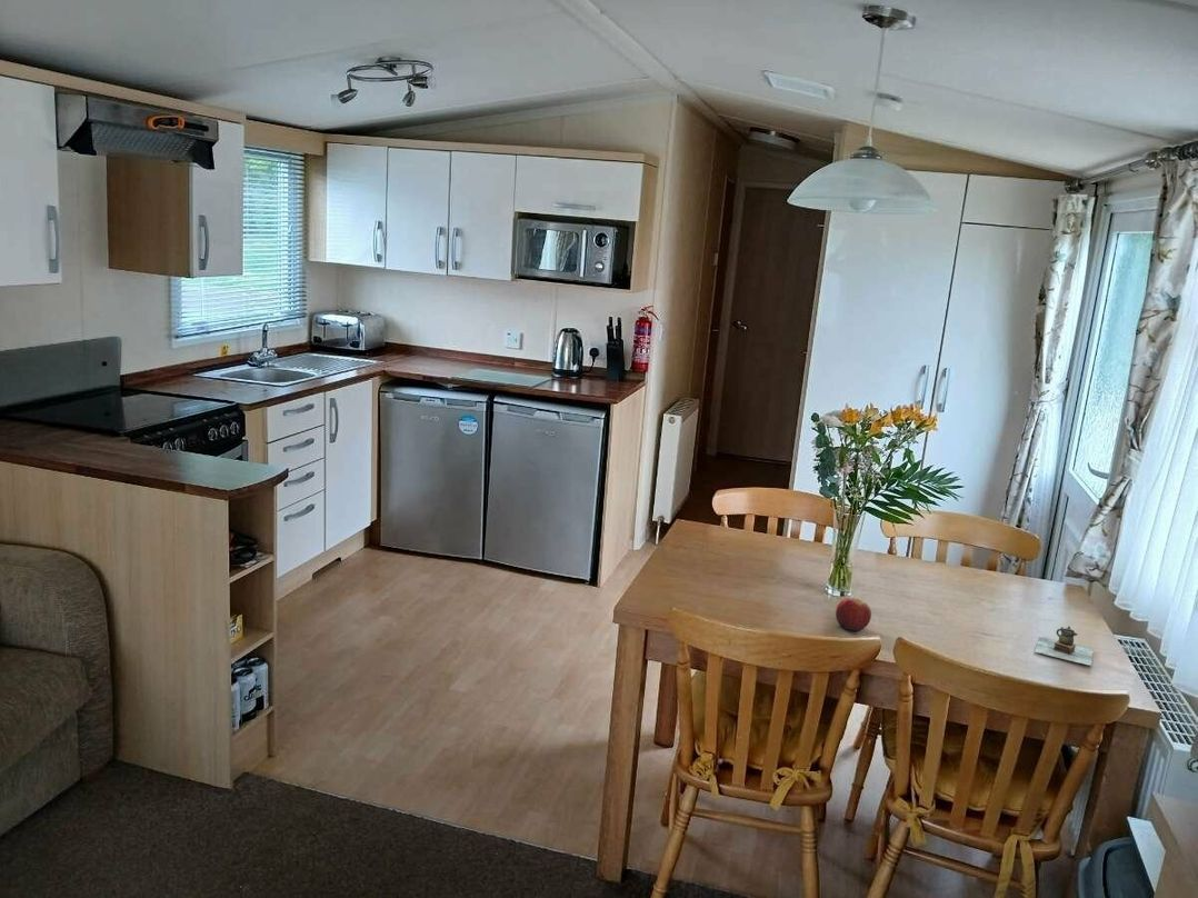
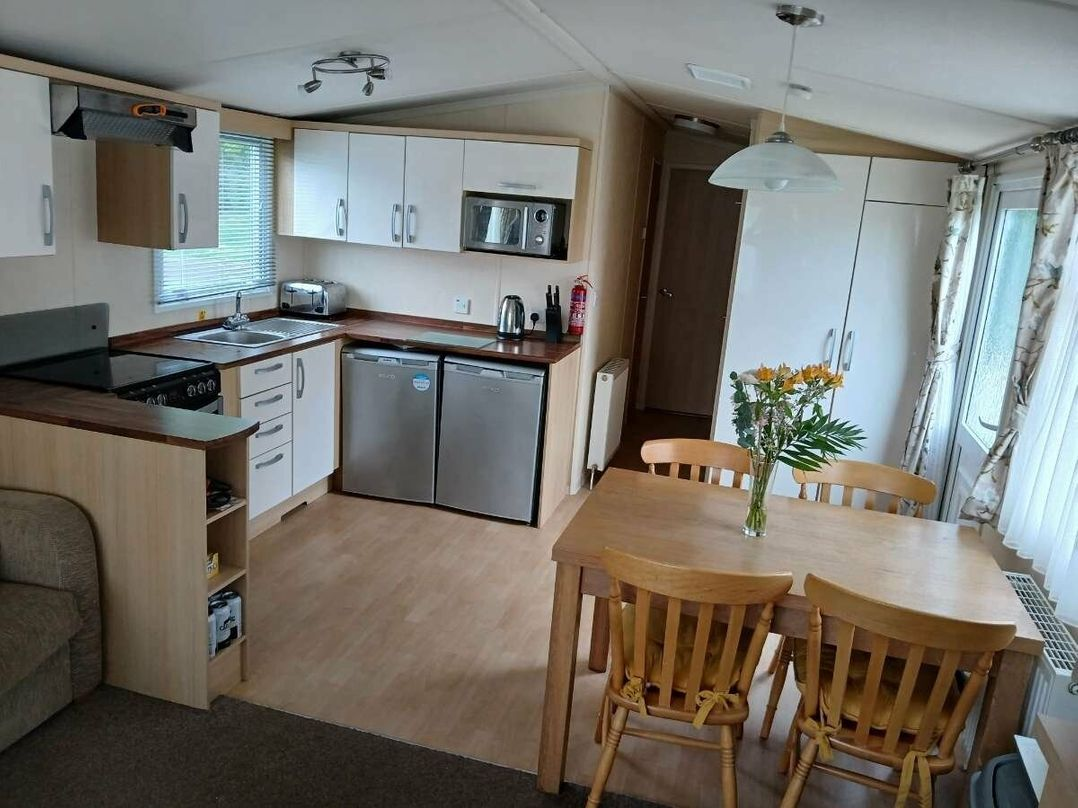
- teapot (1066, 638)
- apple (853, 612)
